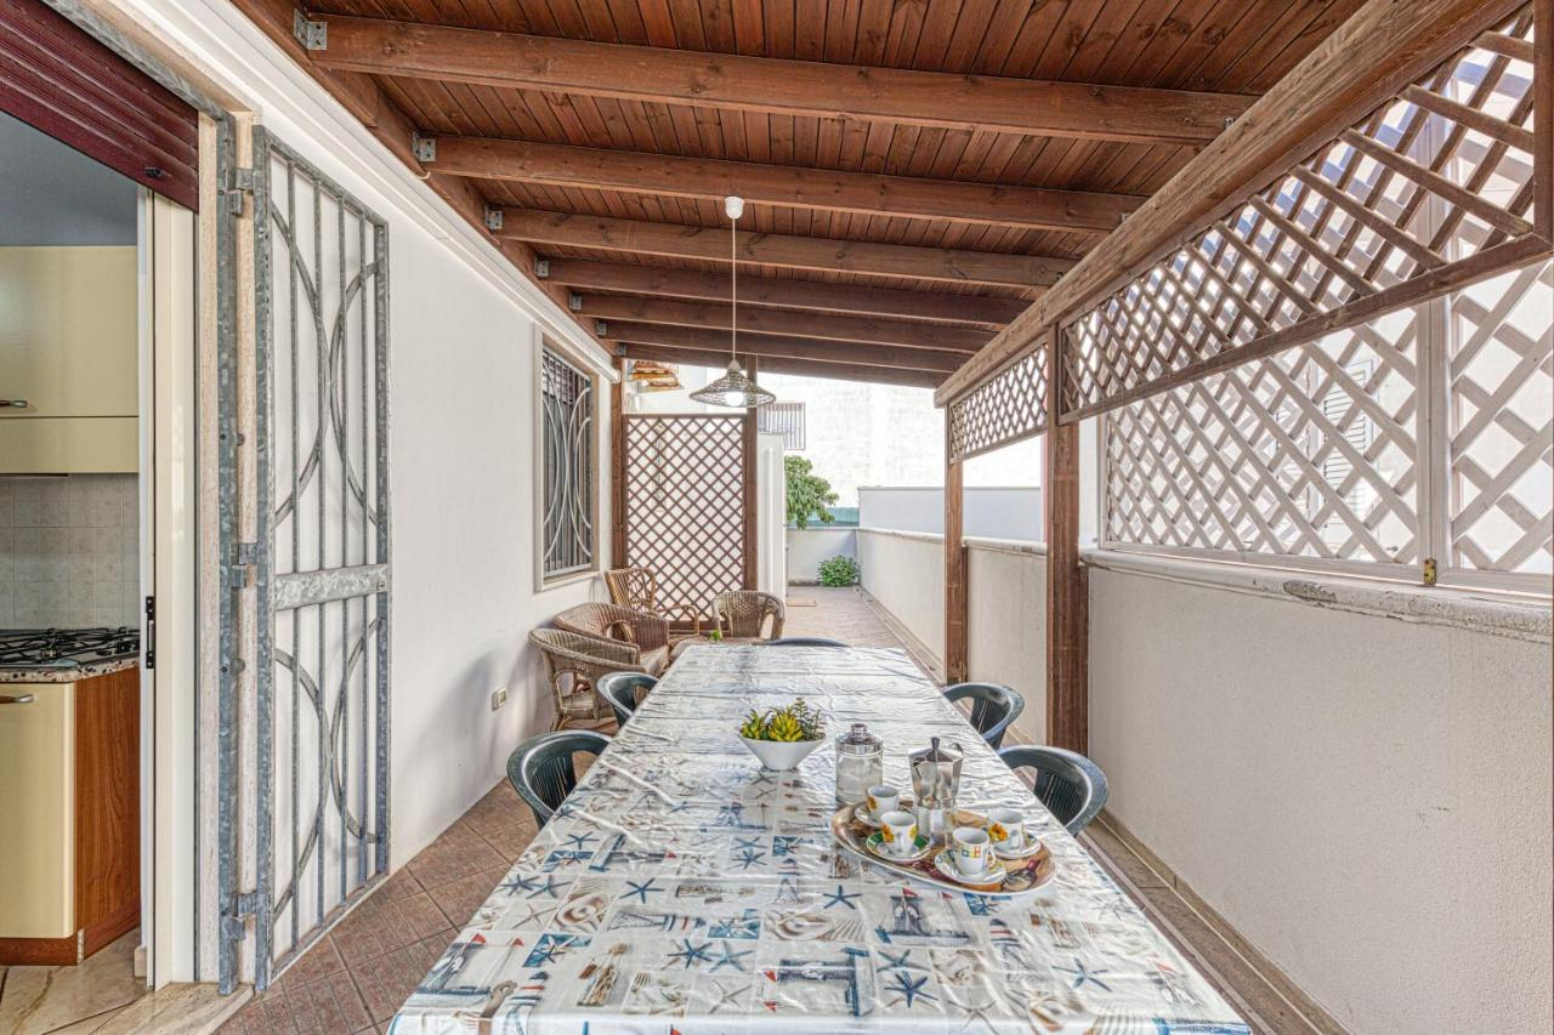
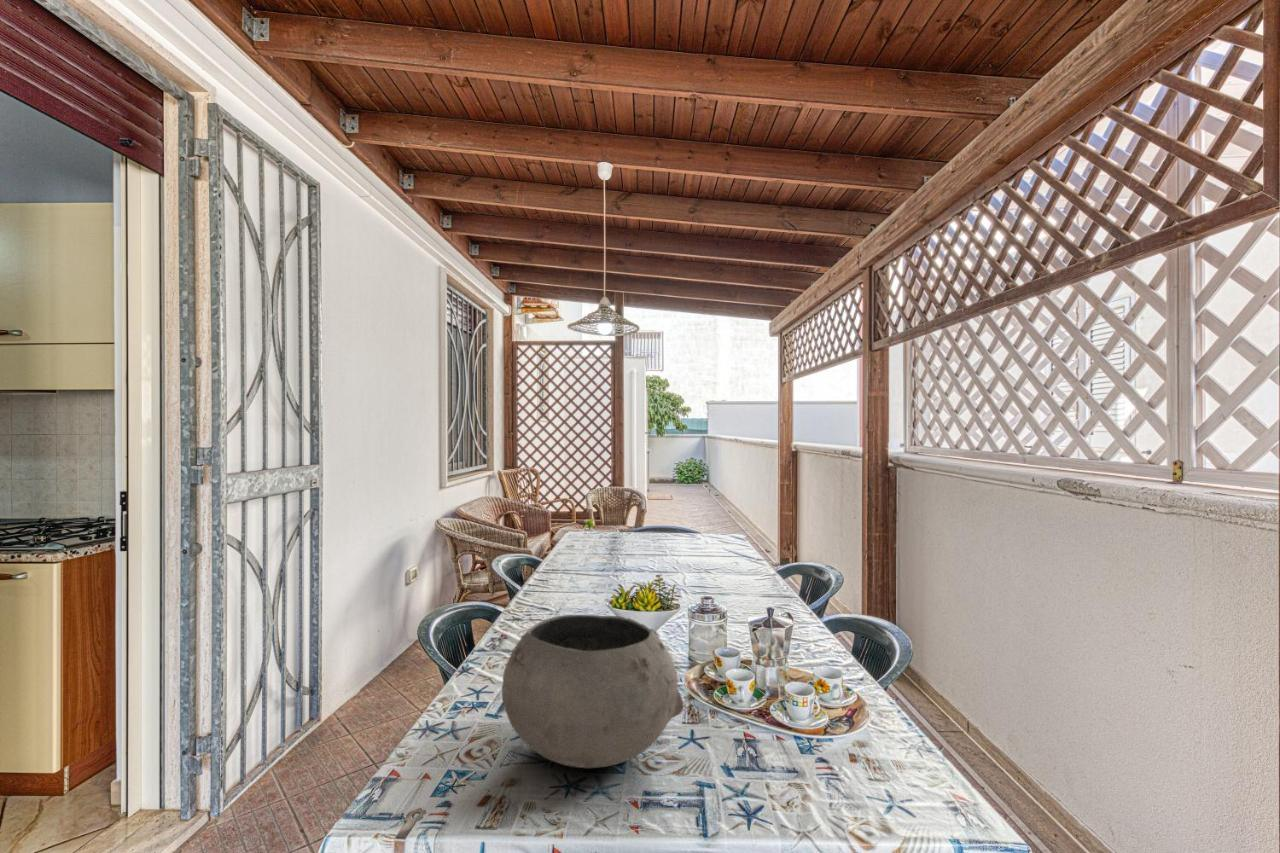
+ bowl (592, 687)
